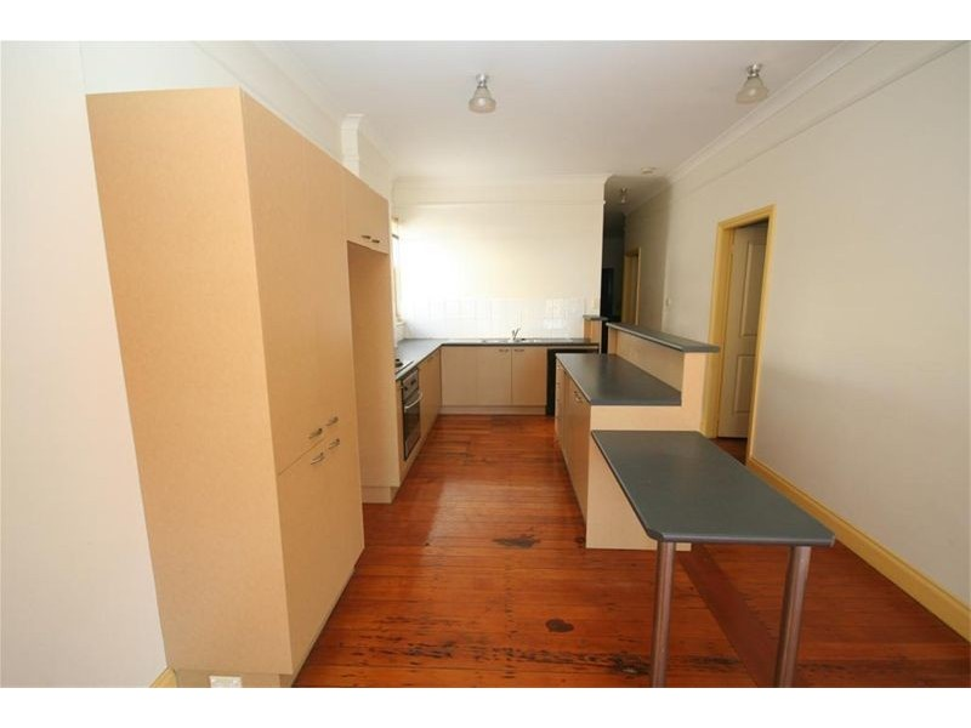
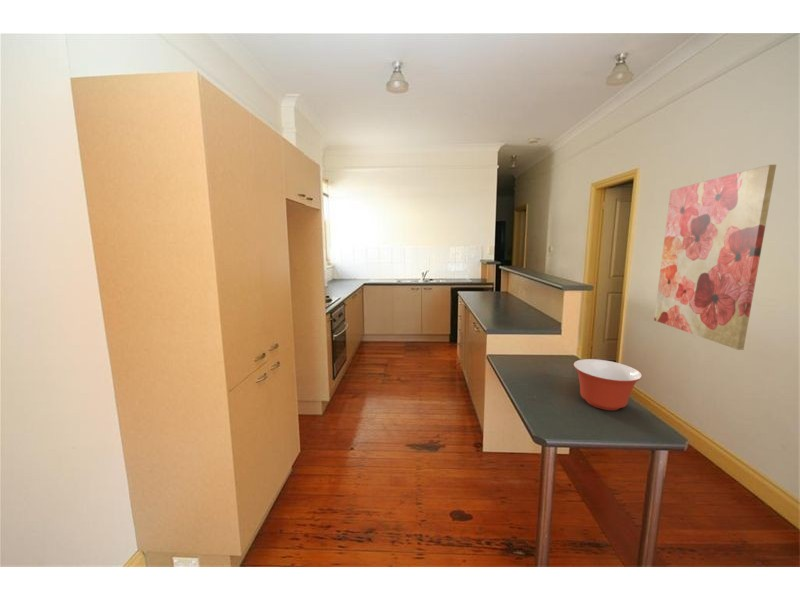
+ mixing bowl (604, 386)
+ wall art (702, 259)
